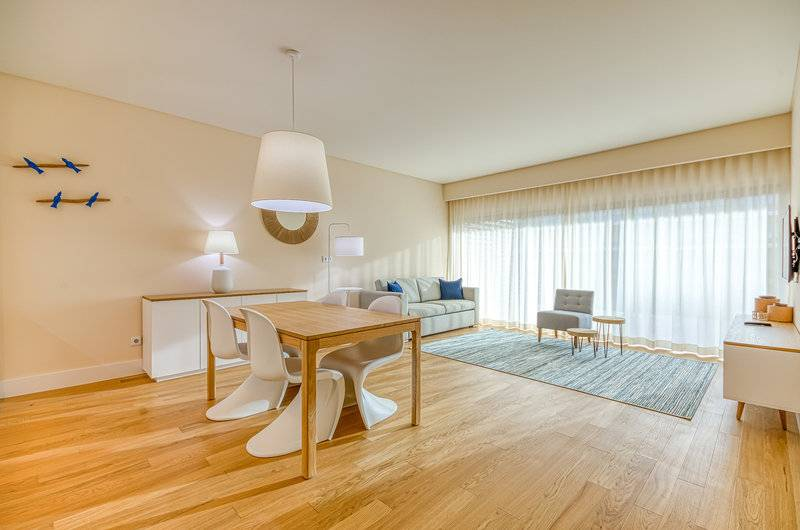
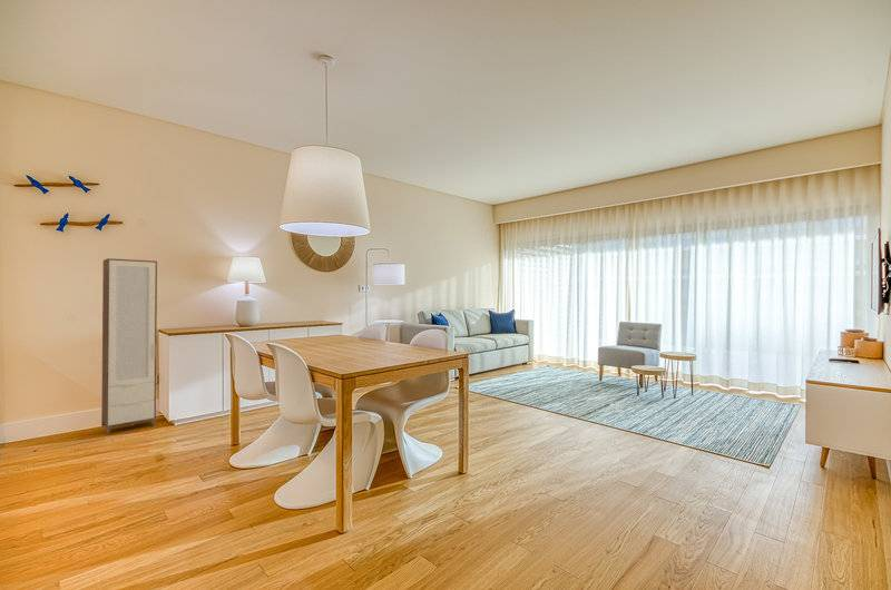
+ cabinet (129, 343)
